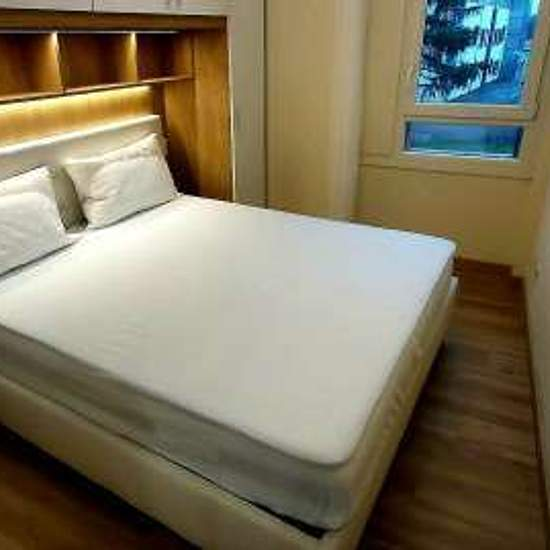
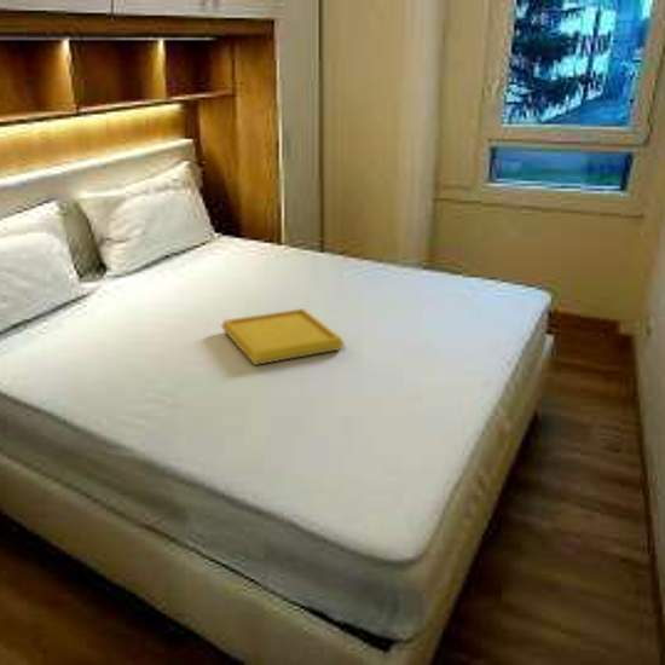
+ serving tray (281, 334)
